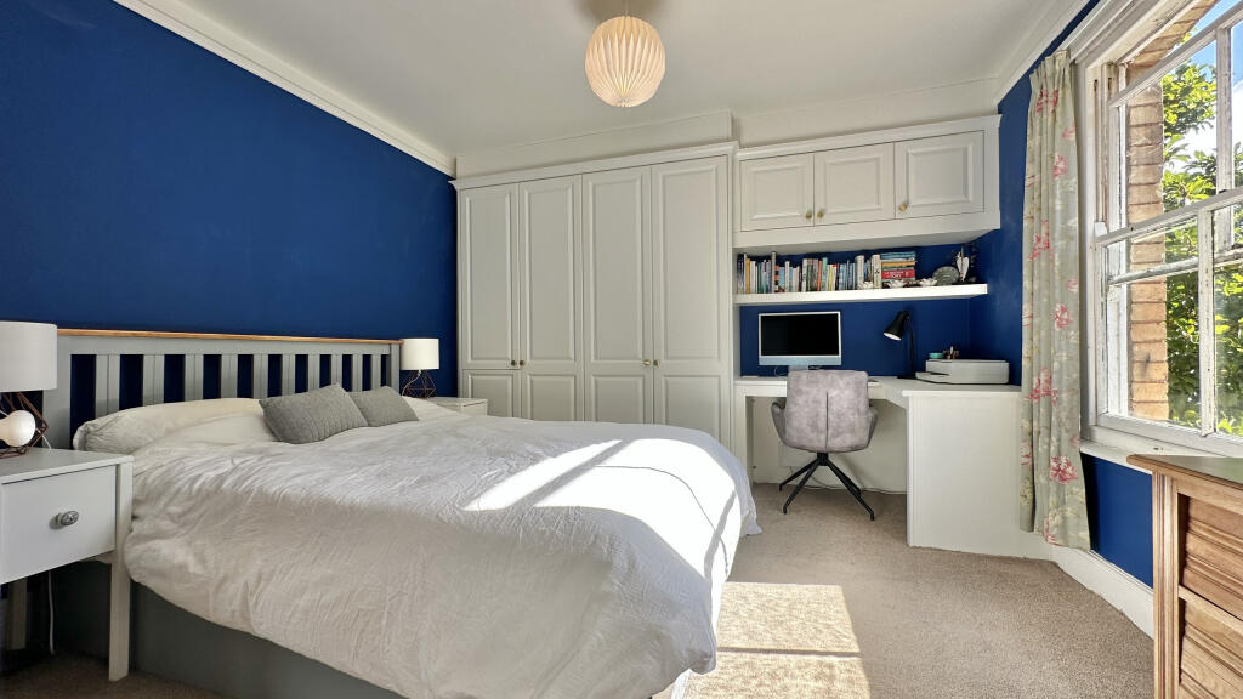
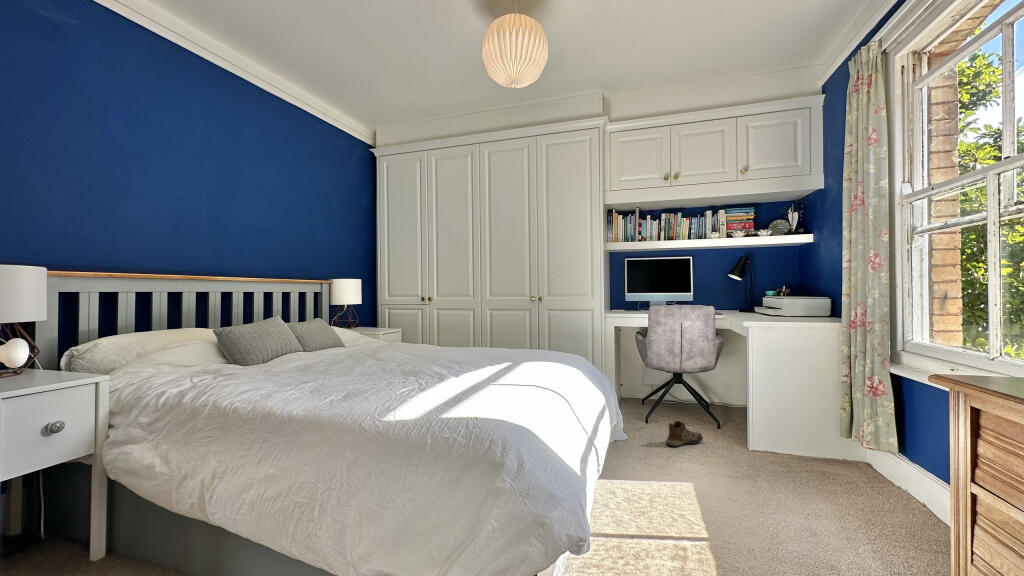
+ shoe (684, 431)
